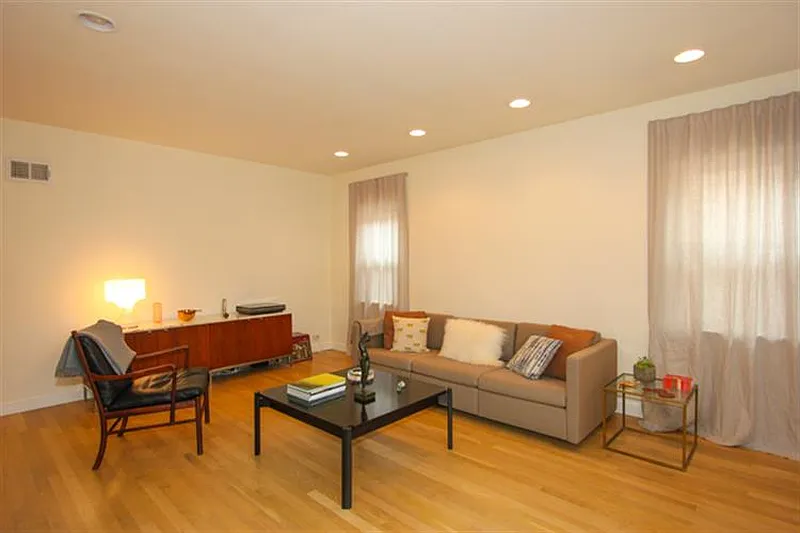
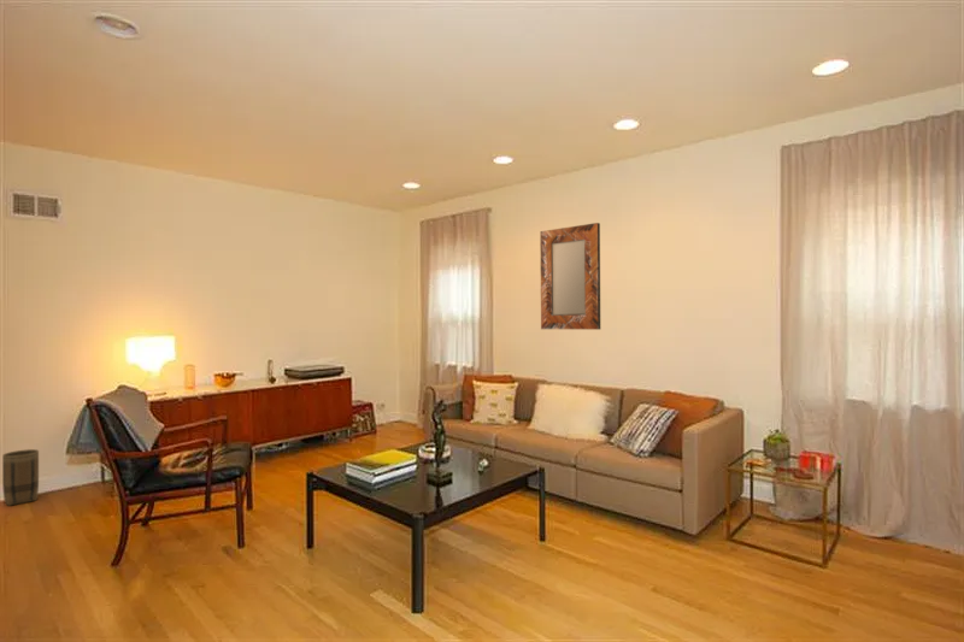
+ home mirror (569, 278)
+ basket (20, 476)
